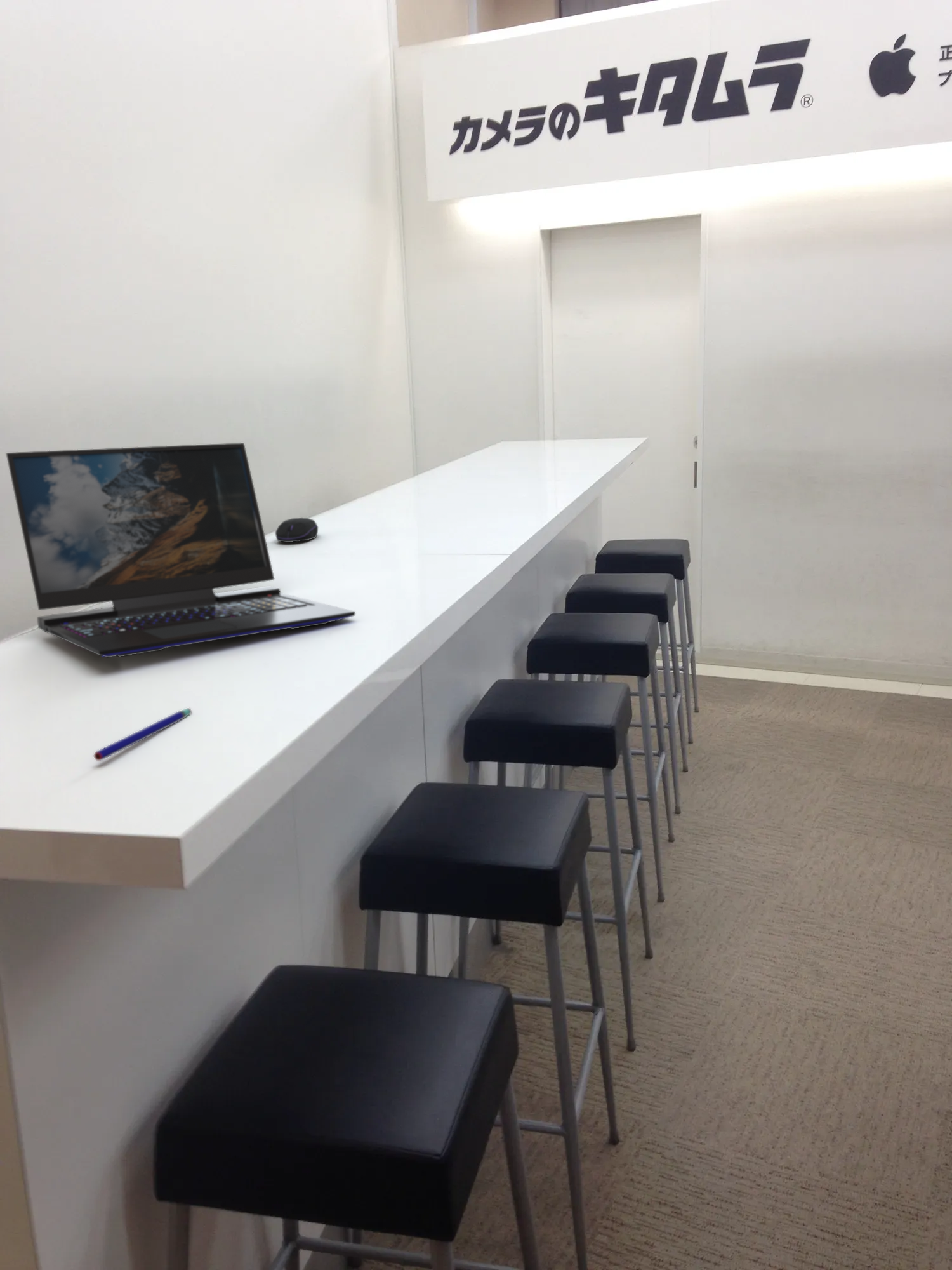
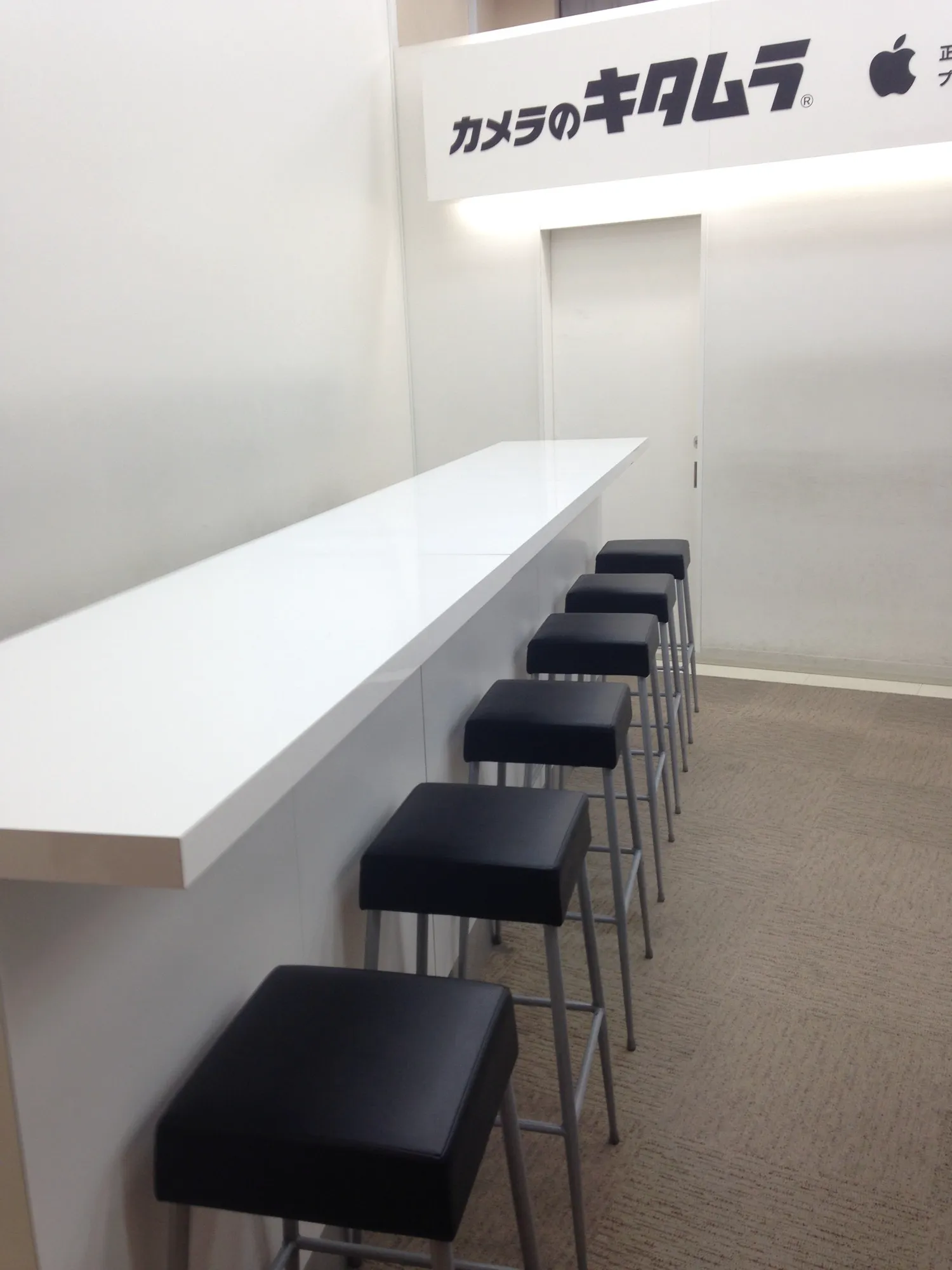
- pen (146, 732)
- computer mouse (296, 528)
- laptop (181, 538)
